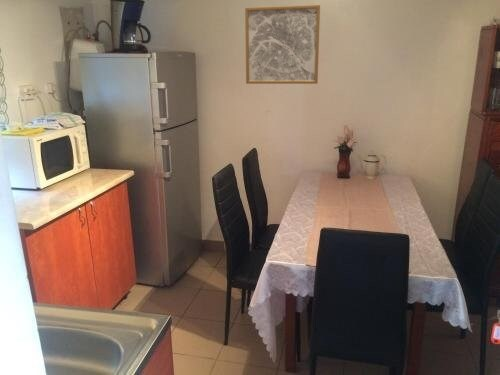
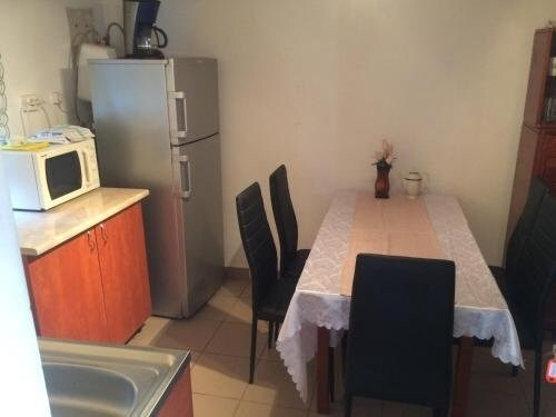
- wall art (281, 46)
